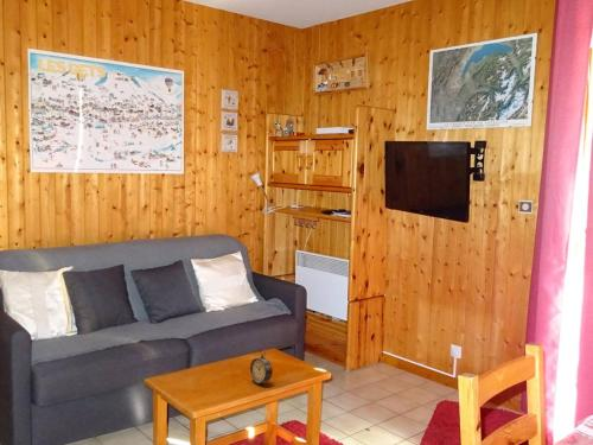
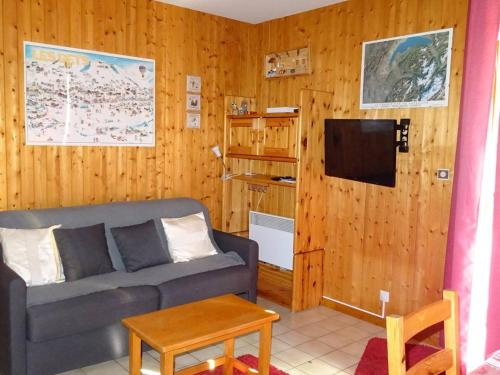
- alarm clock (261, 365)
